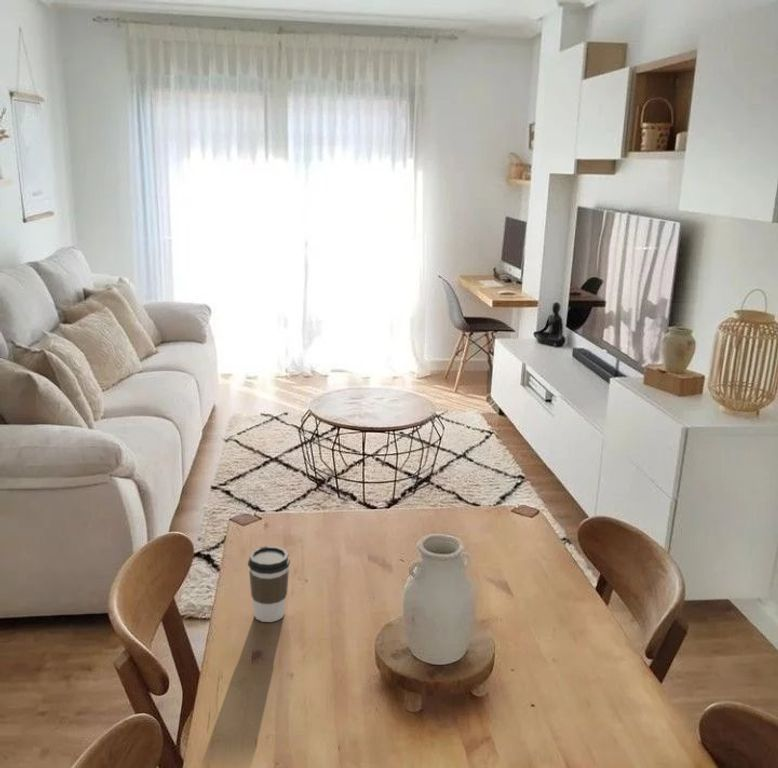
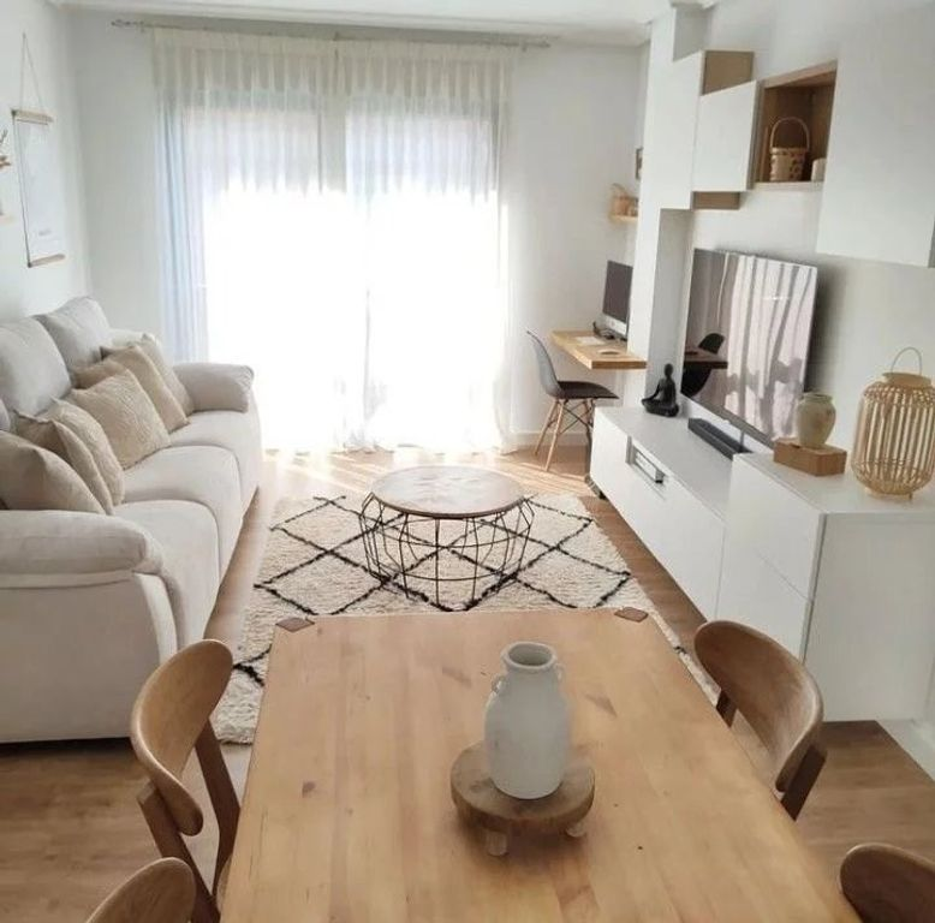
- coffee cup (269, 584)
